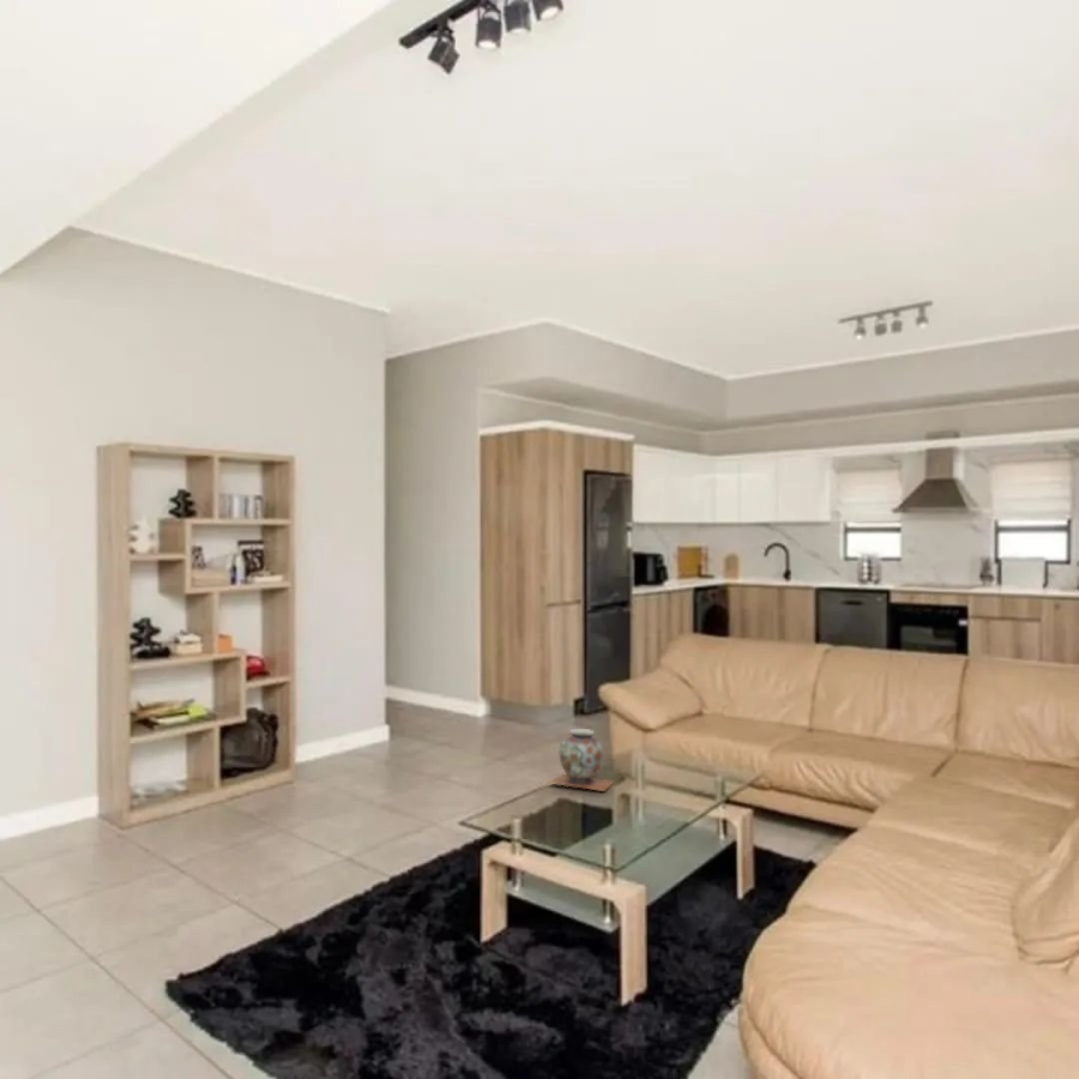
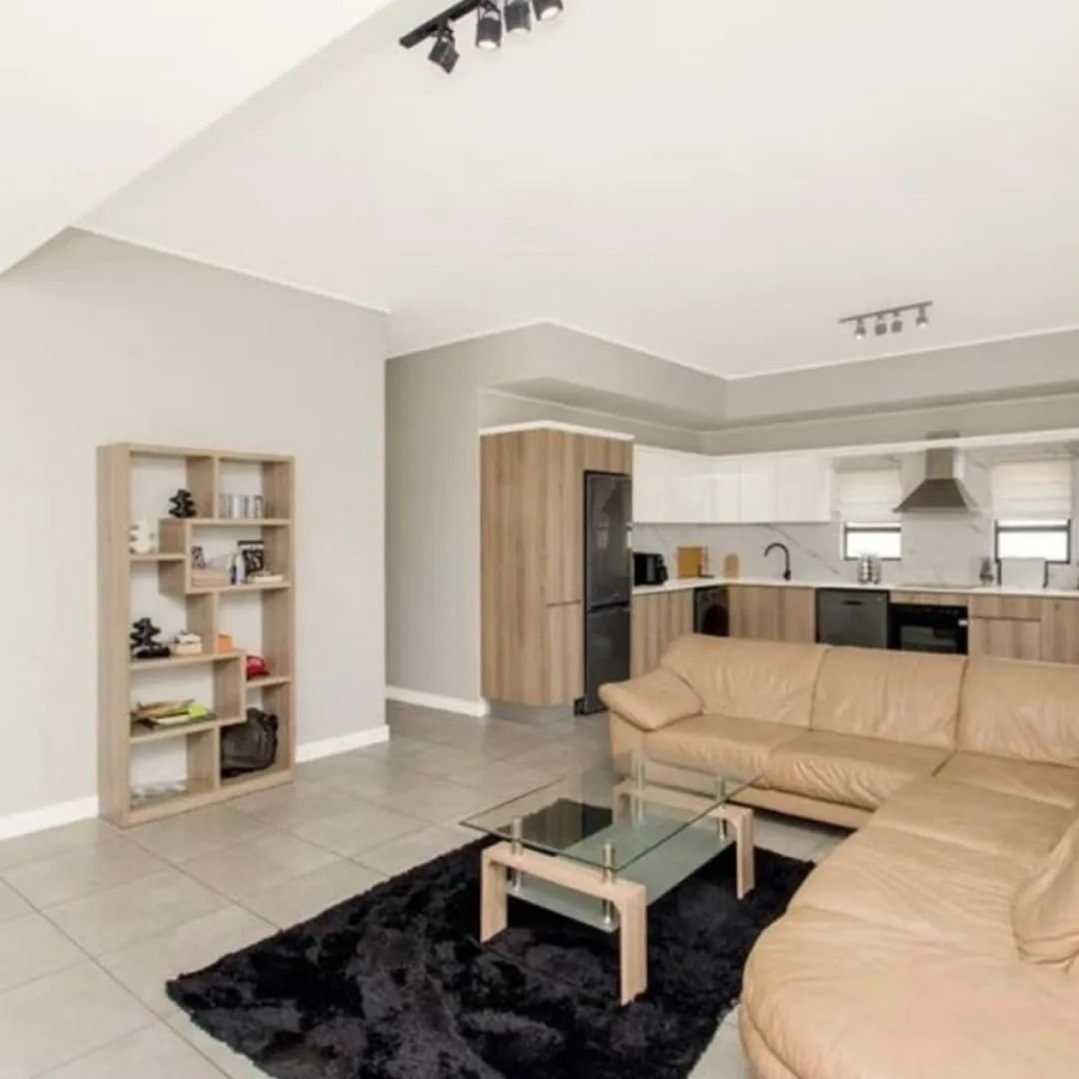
- decorative vase (583, 758)
